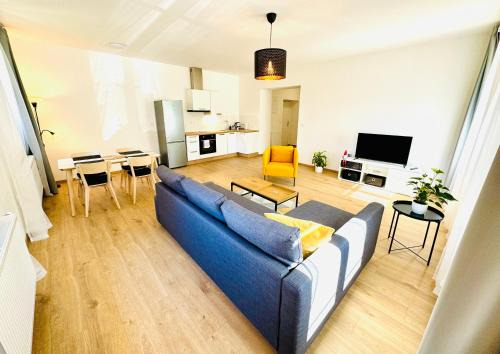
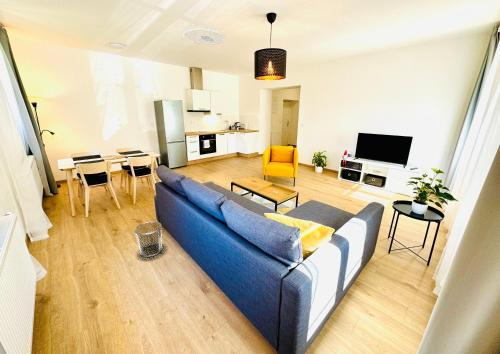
+ waste bin (150, 239)
+ ceiling light (204, 35)
